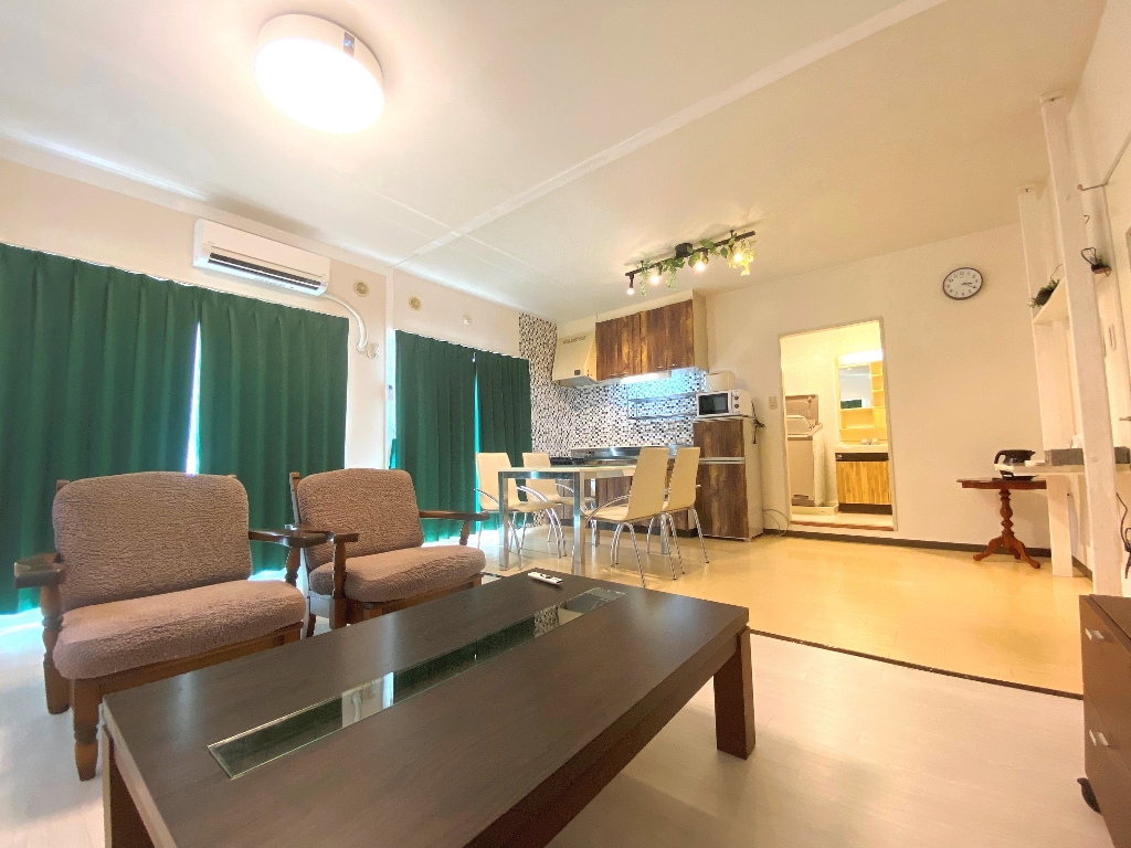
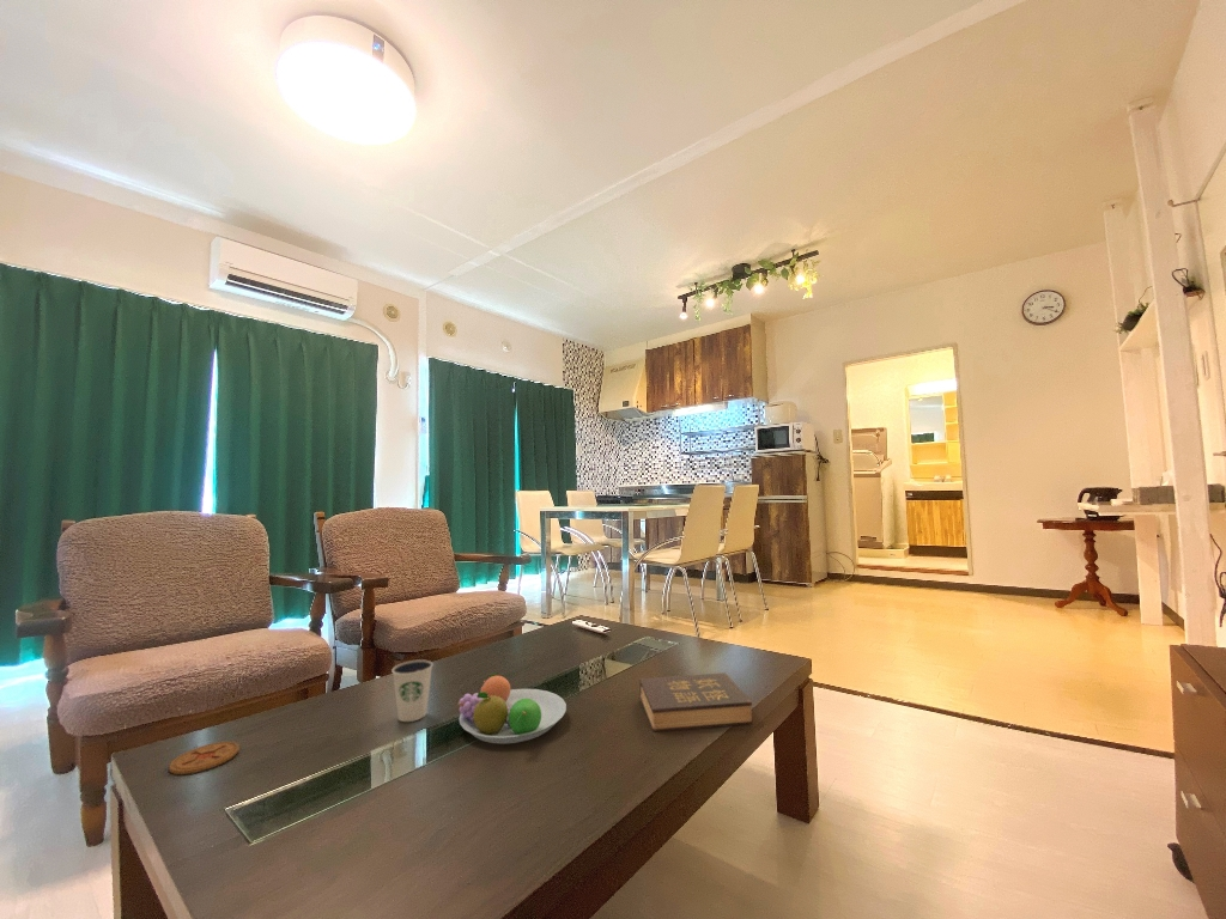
+ fruit bowl (512, 701)
+ dixie cup (412, 690)
+ coaster (205, 756)
+ hardback book (692, 700)
